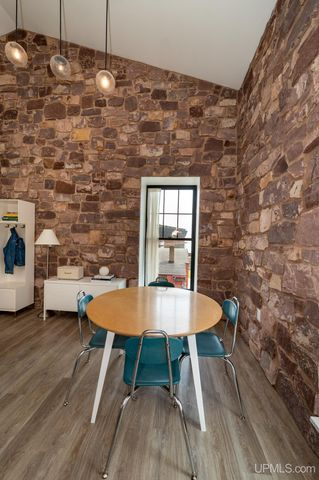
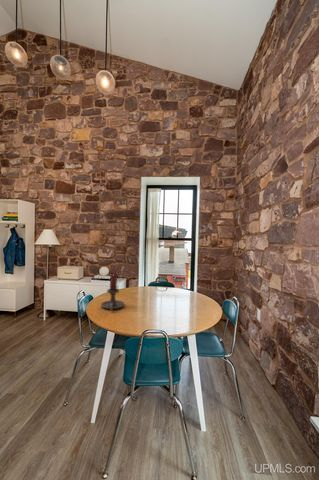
+ candle holder (112, 291)
